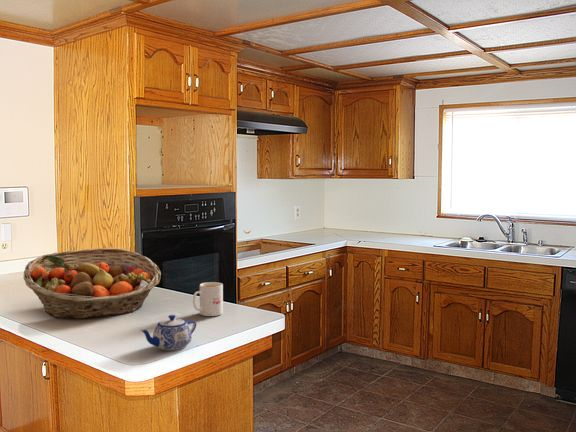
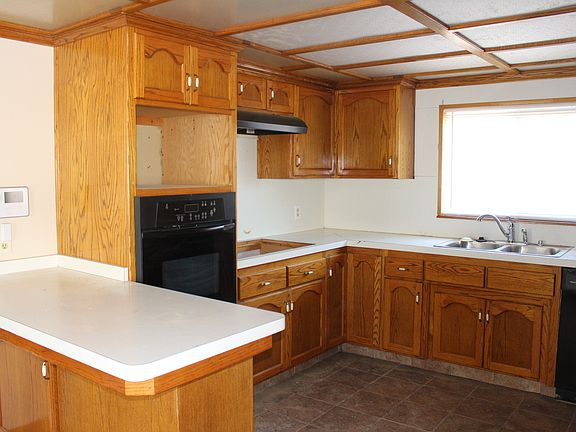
- teapot (169, 331)
- fruit basket (94, 281)
- mug (207, 299)
